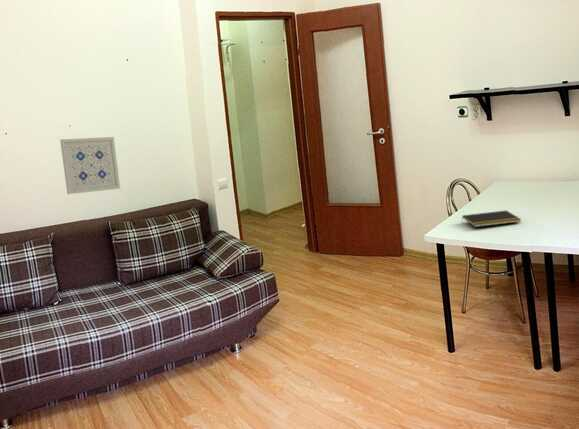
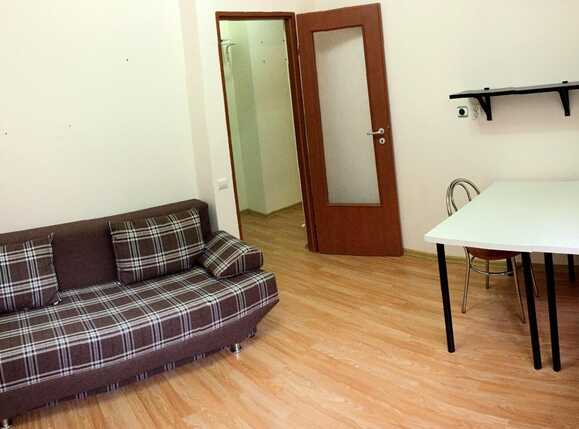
- notepad (491, 218)
- wall art (91, 164)
